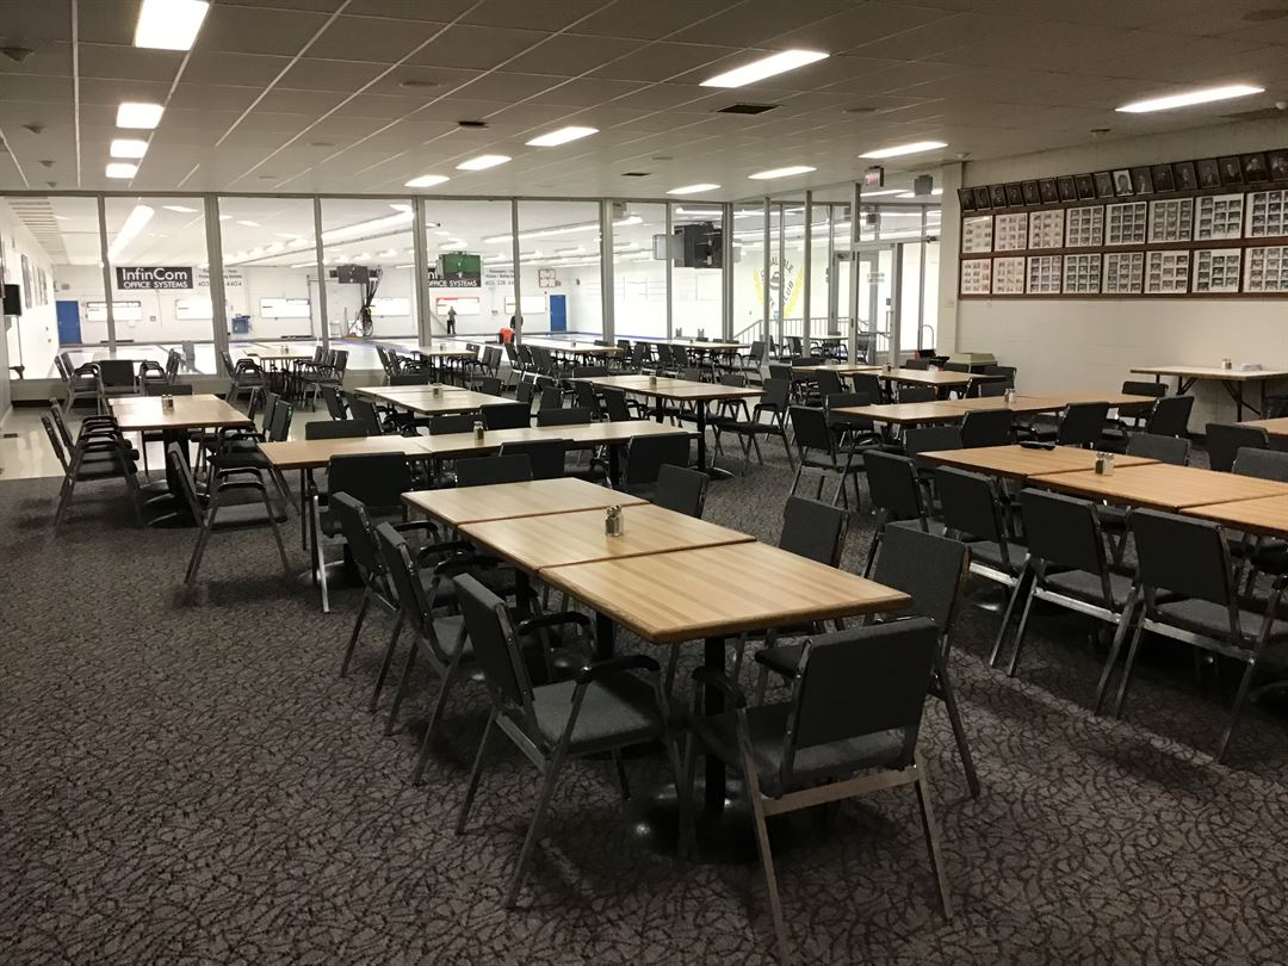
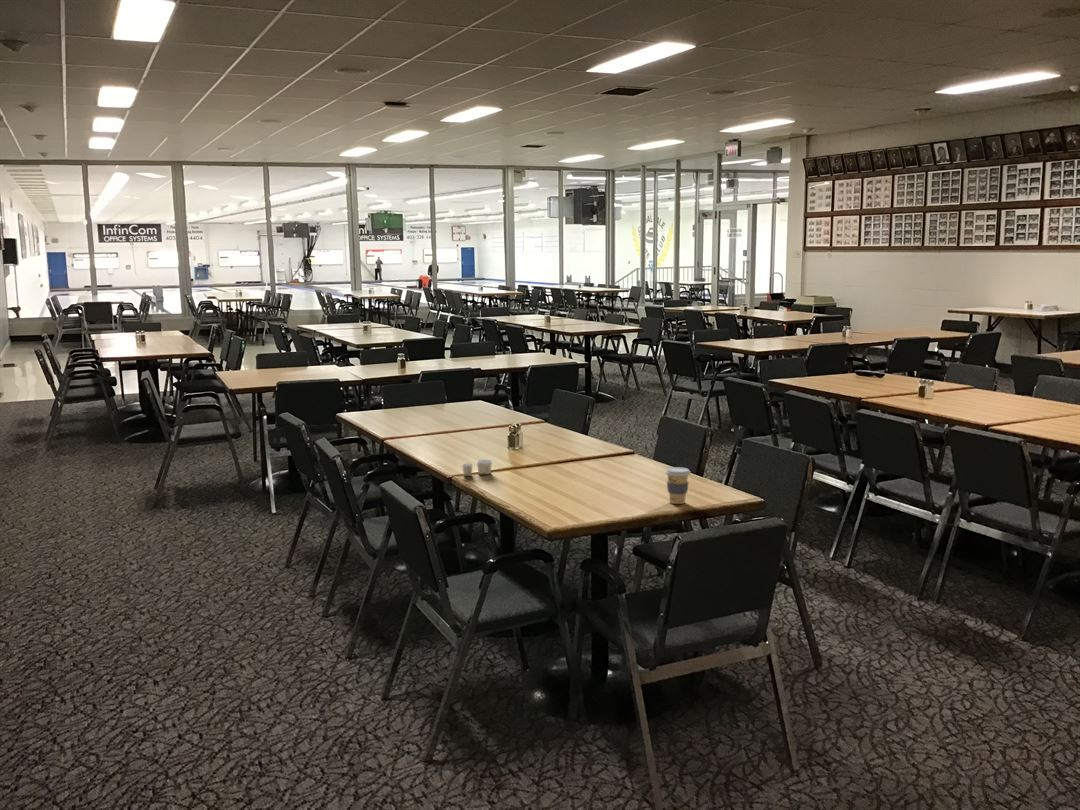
+ paper cup (478, 467)
+ coffee cup (677, 485)
